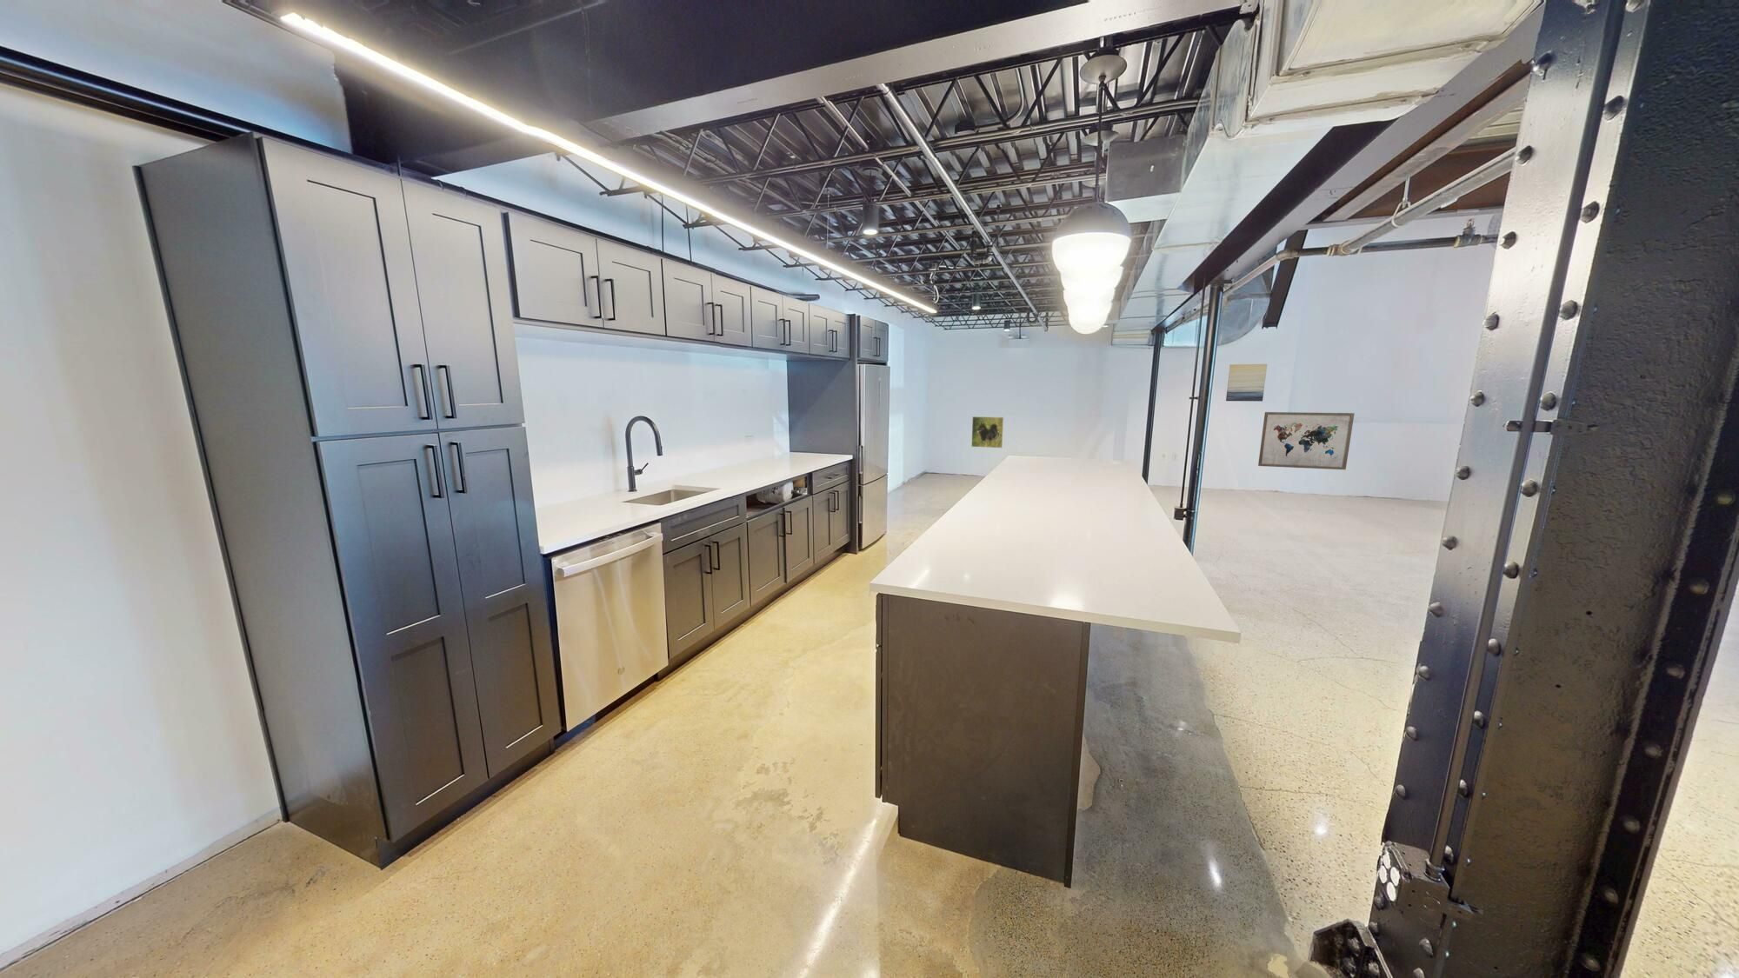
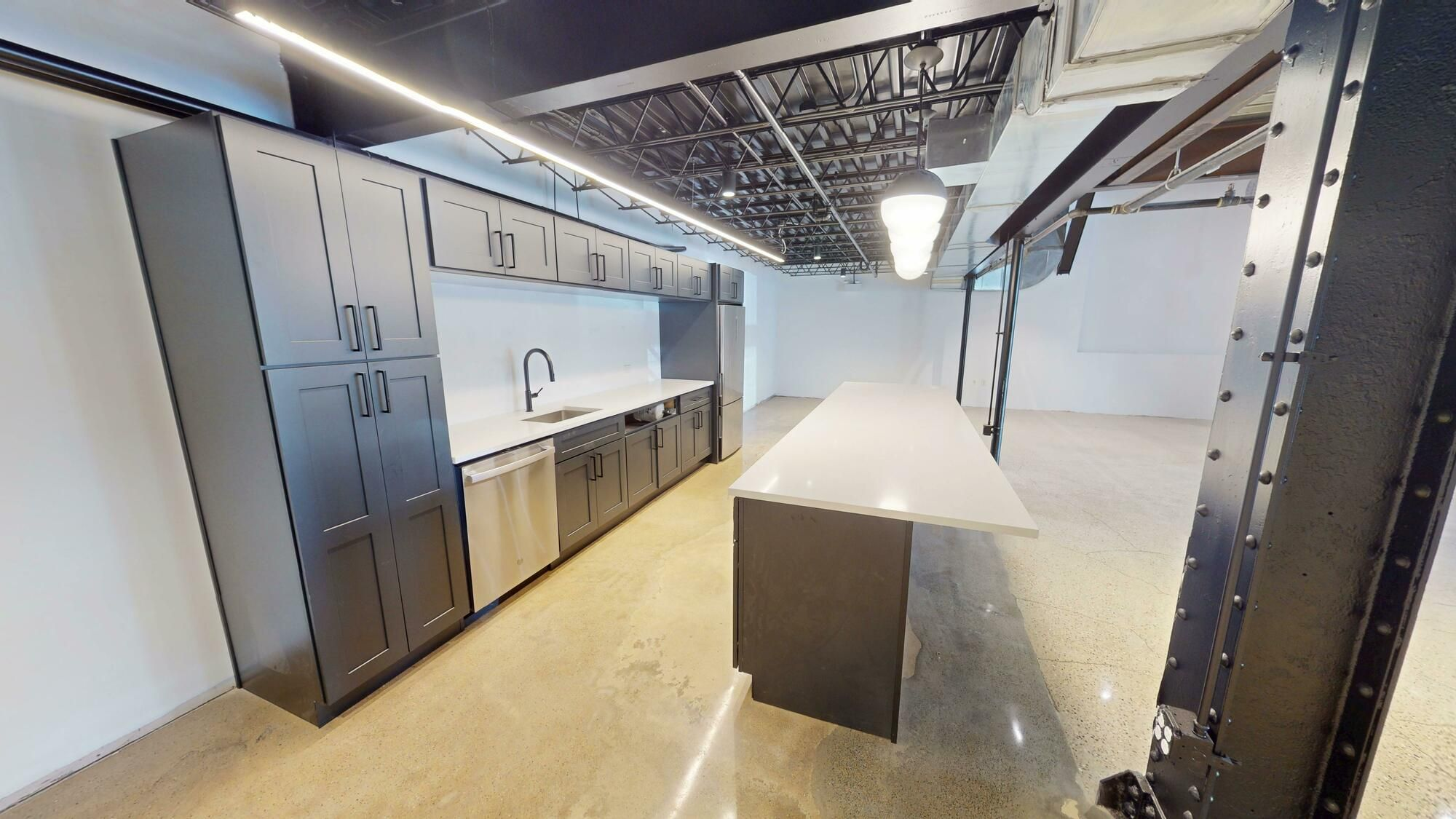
- wall art (1246, 382)
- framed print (987, 432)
- wall art (1304, 439)
